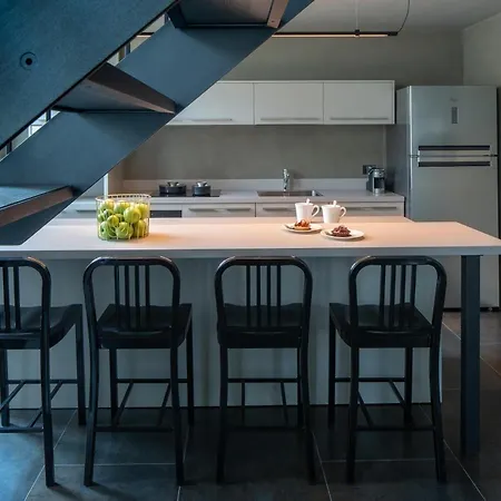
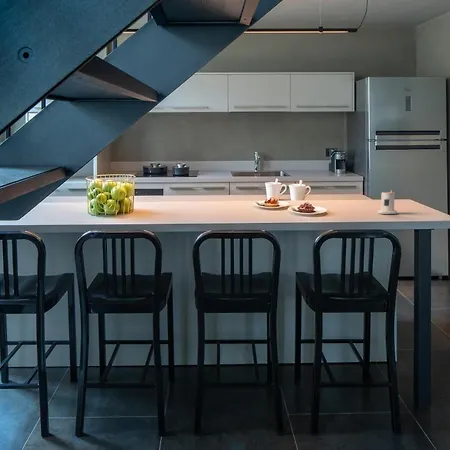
+ candle (387, 201)
